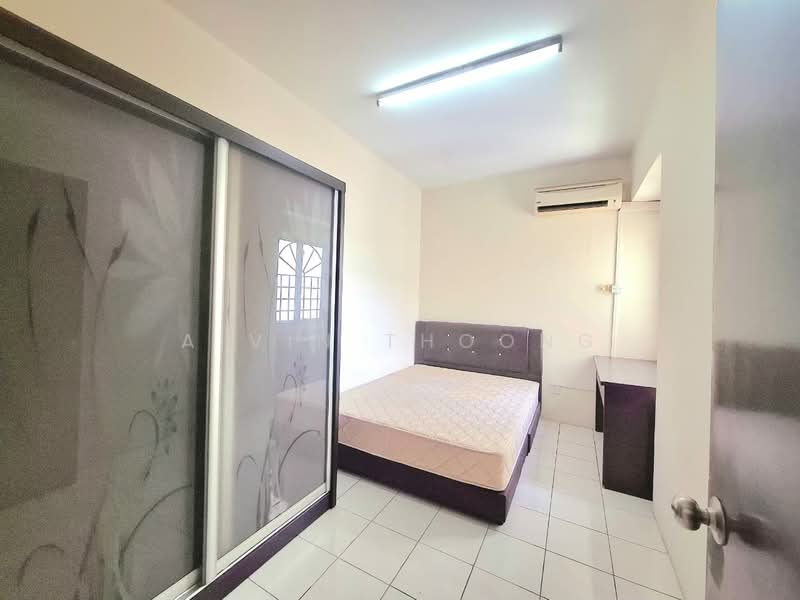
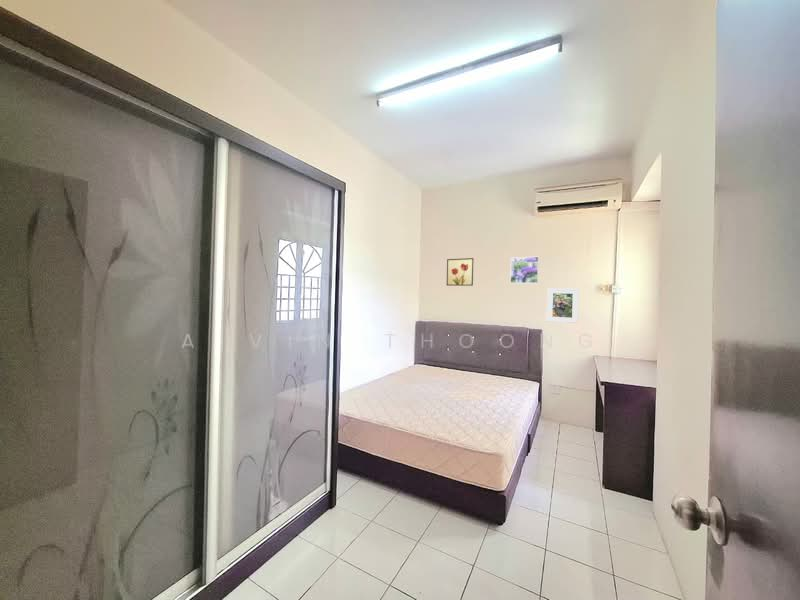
+ wall art (459, 272)
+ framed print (562, 305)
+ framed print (524, 270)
